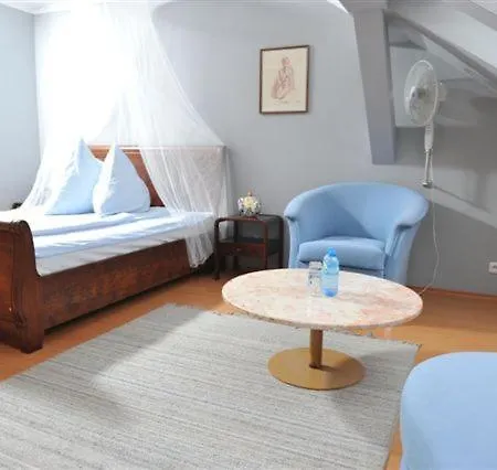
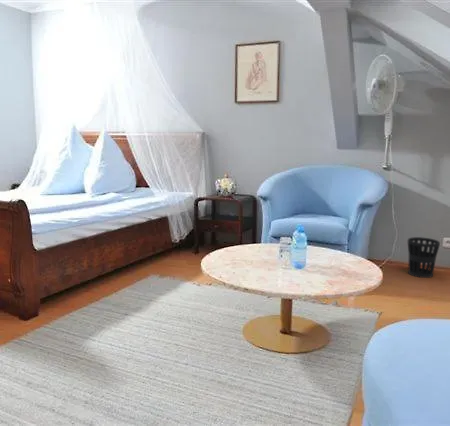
+ wastebasket (422, 257)
